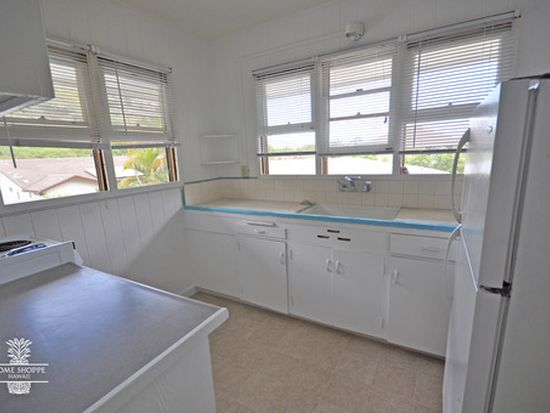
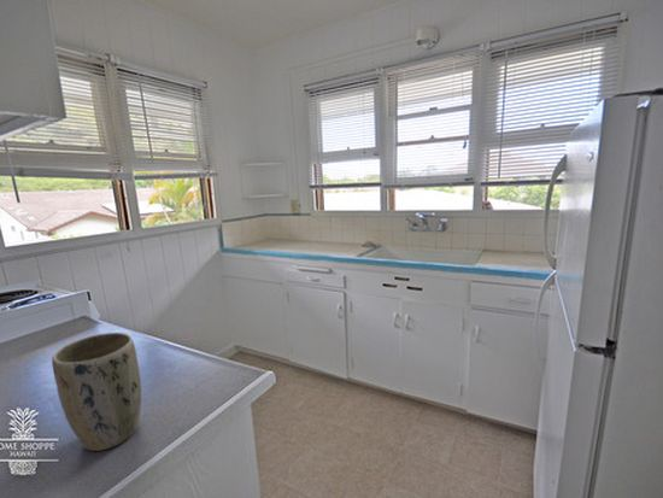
+ plant pot (102, 391)
